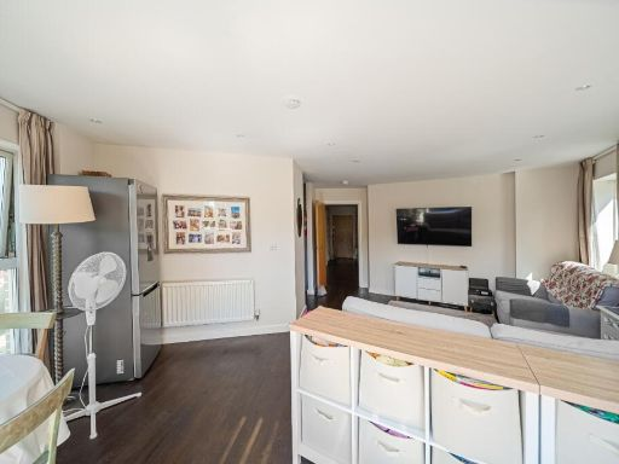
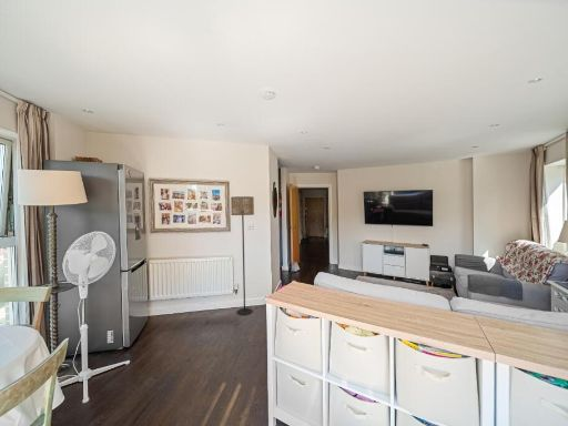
+ floor lamp (243, 254)
